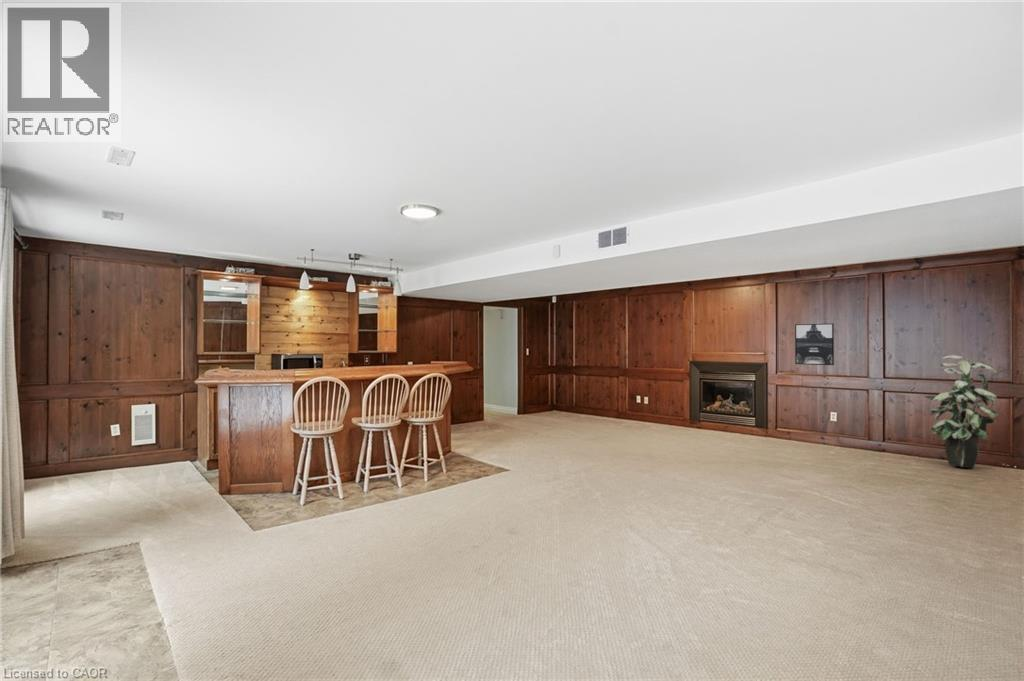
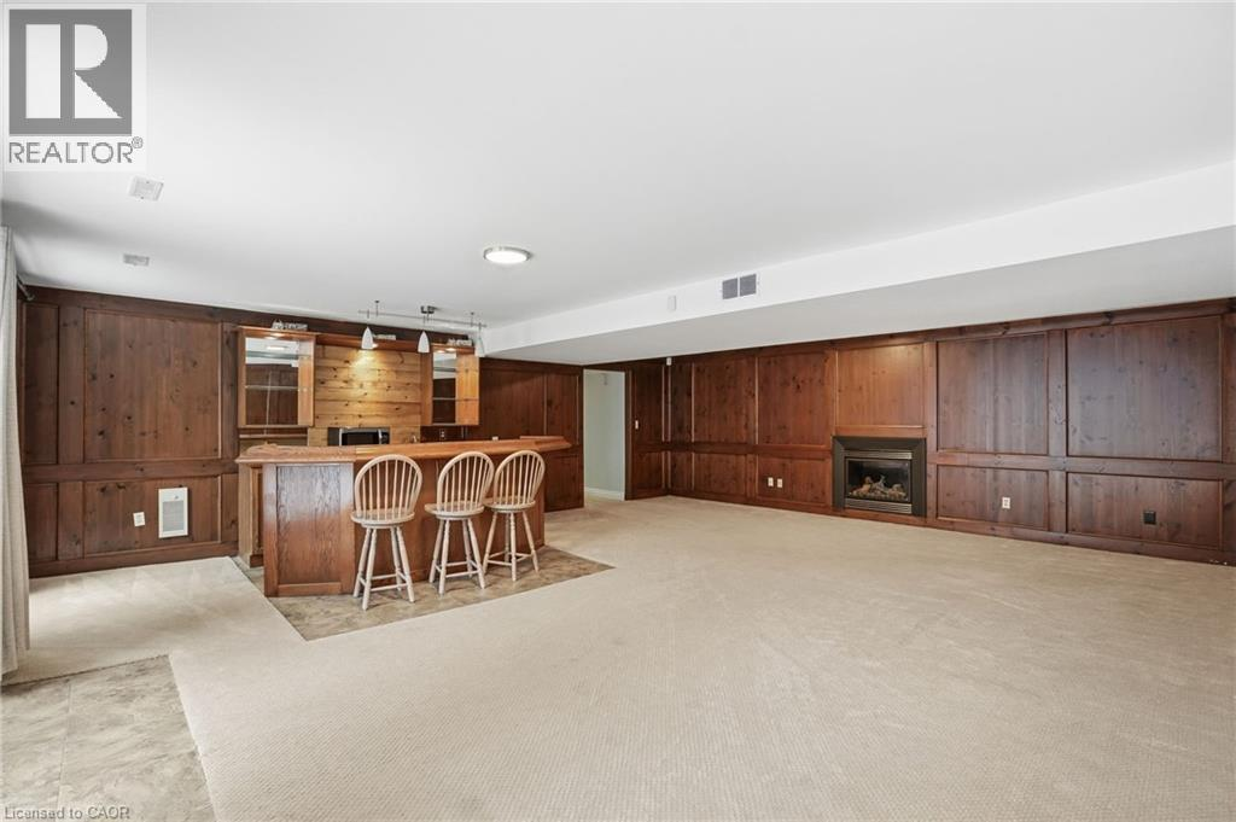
- wall art (814, 344)
- indoor plant (959, 411)
